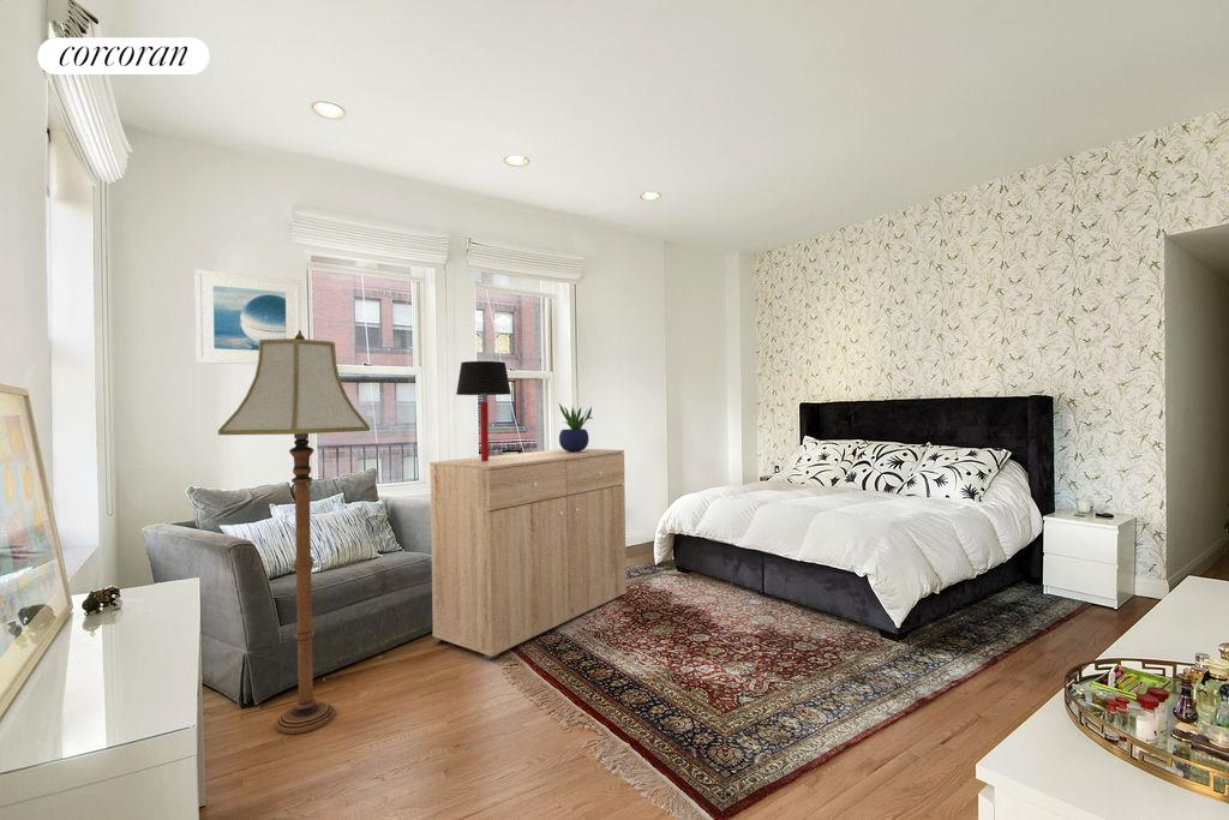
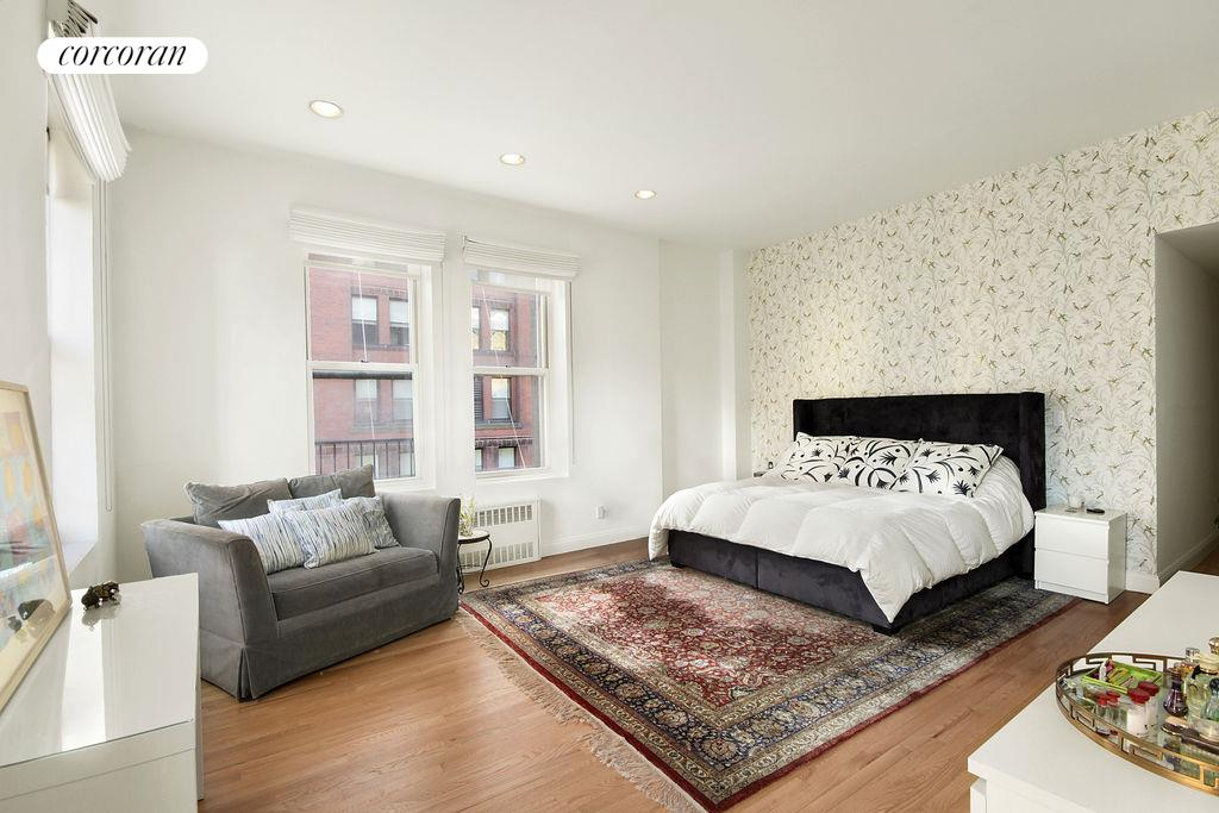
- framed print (251, 319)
- dresser (539, 535)
- floor lamp (301, 525)
- table lamp (484, 411)
- potted plant (574, 426)
